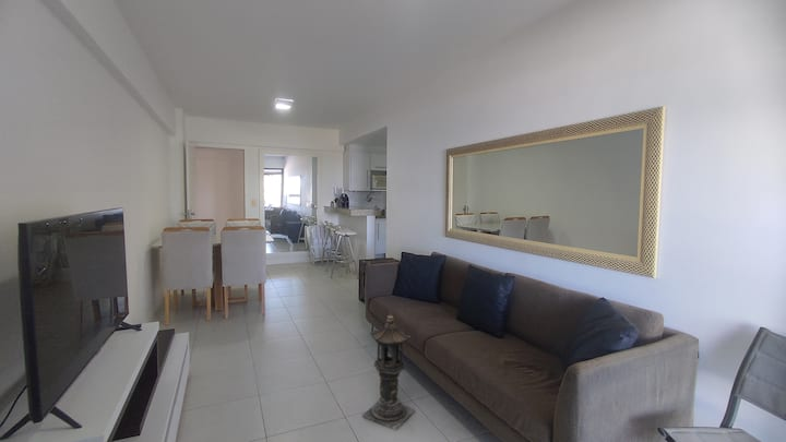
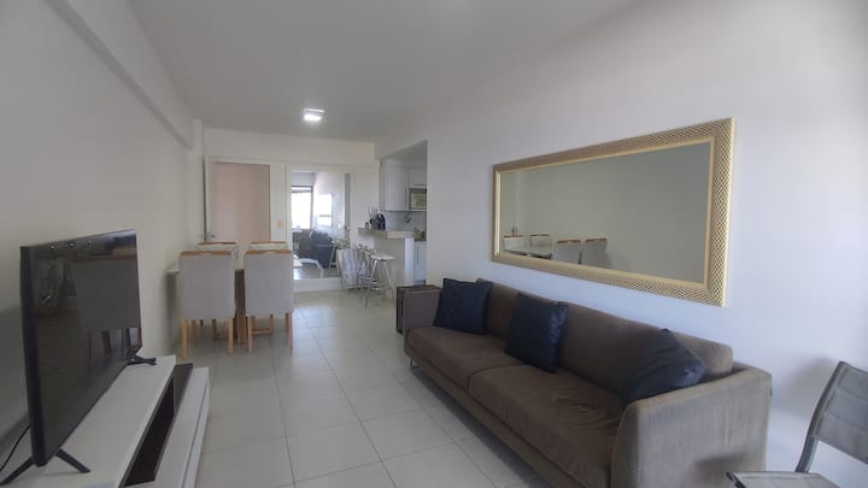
- lantern (389, 362)
